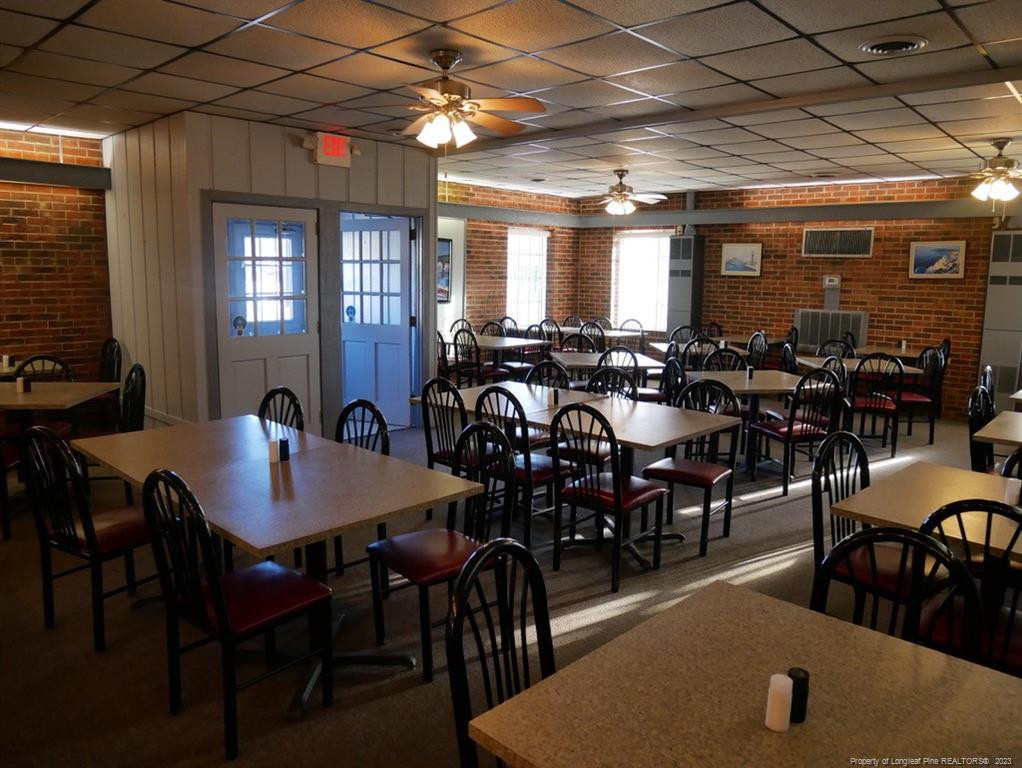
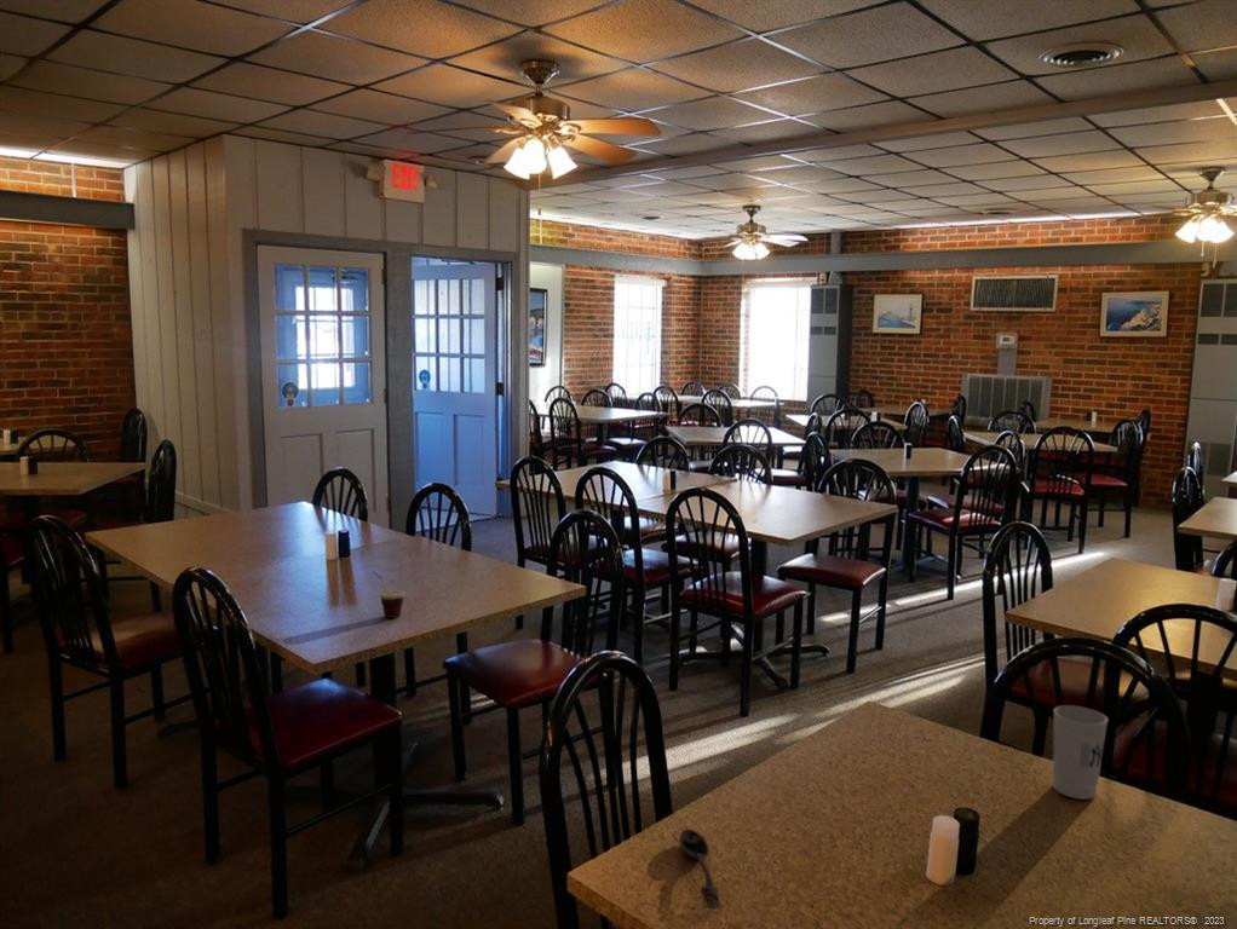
+ spoon (700, 864)
+ cup (1077, 752)
+ cup (386, 594)
